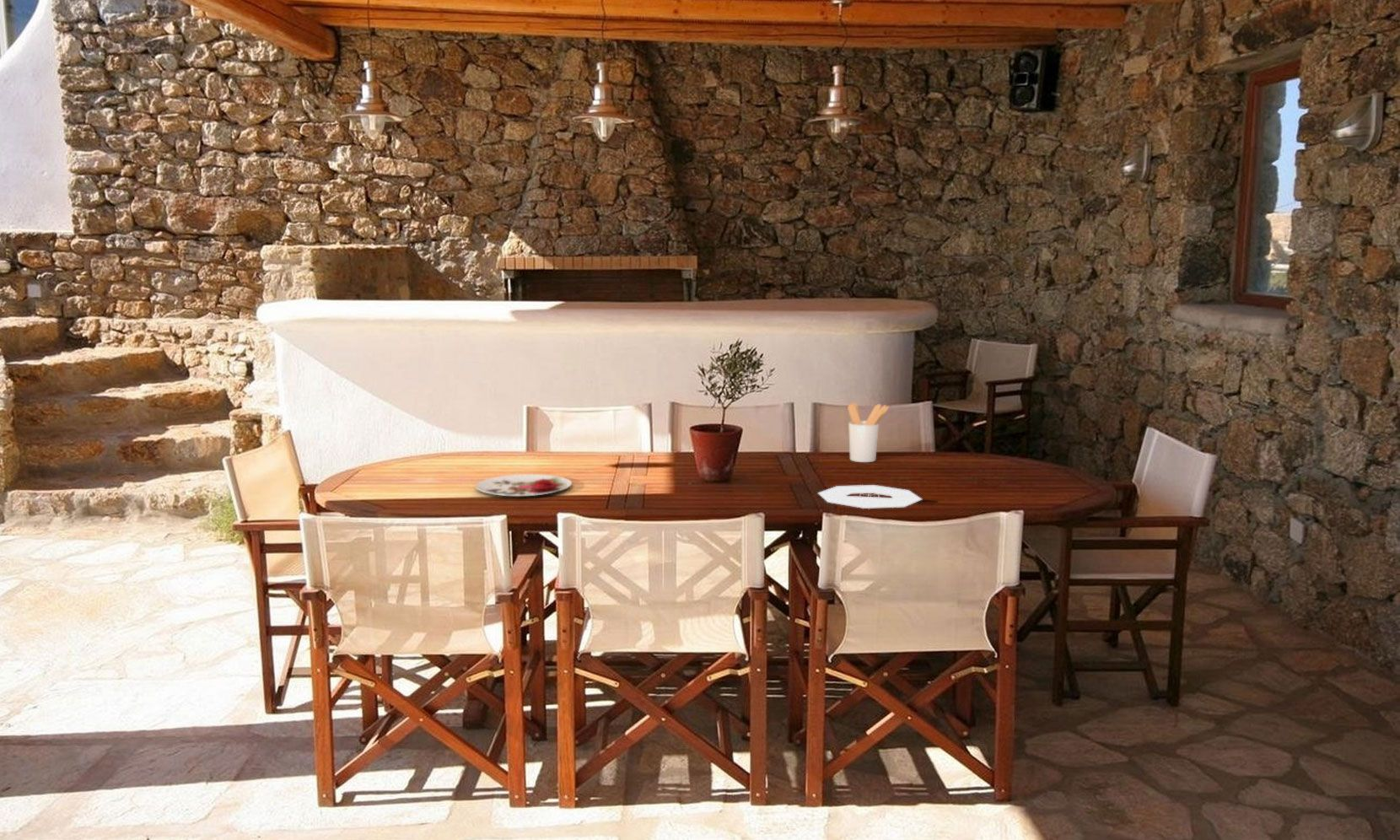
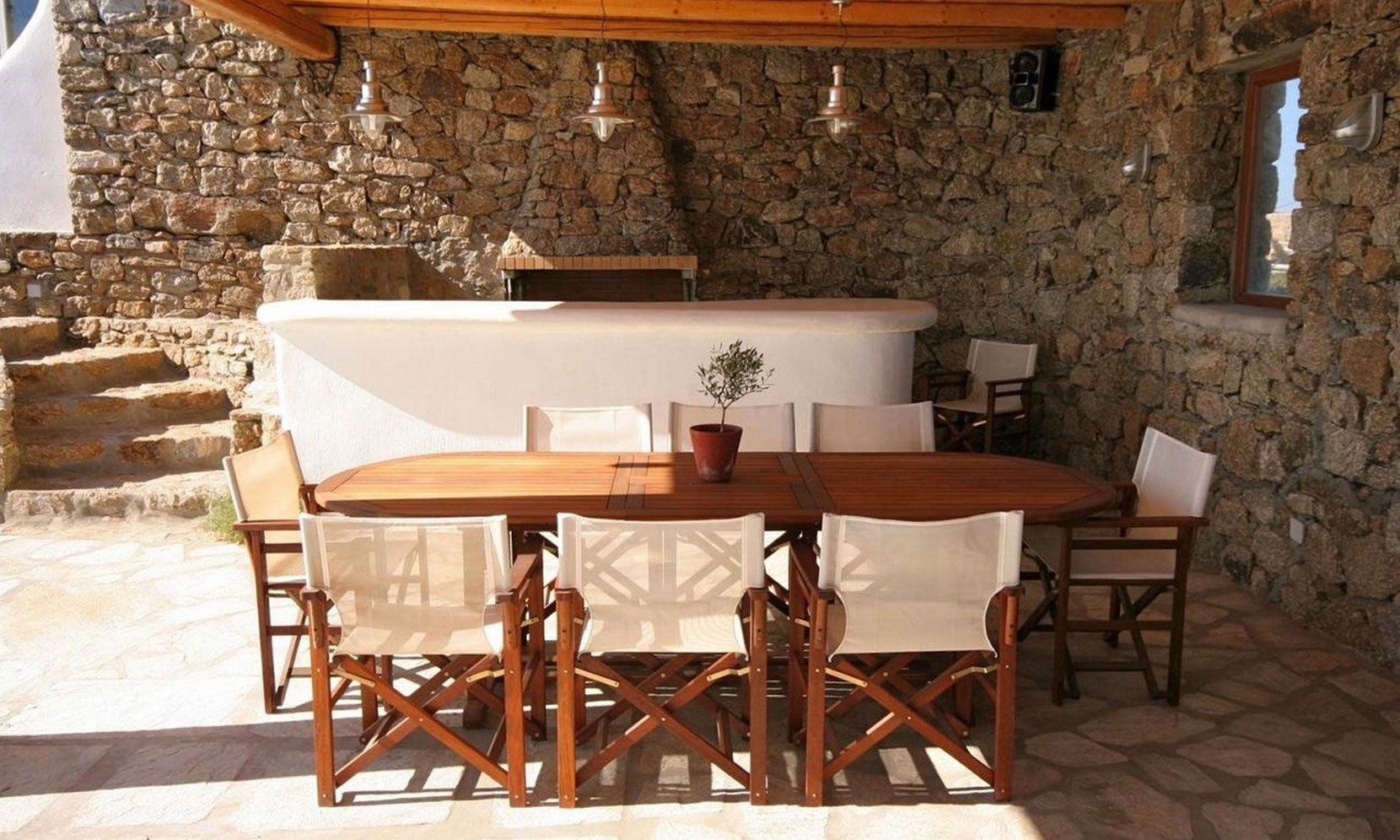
- utensil holder (869, 431)
- plate (869, 493)
- plate (524, 483)
